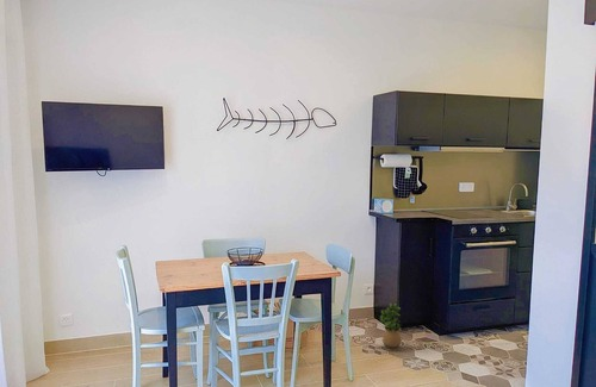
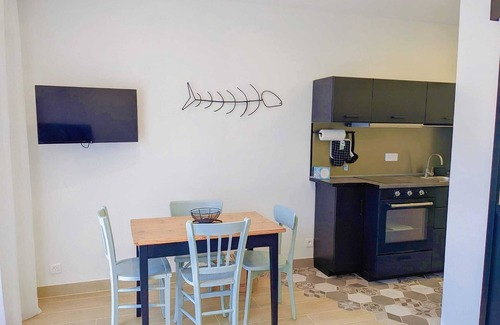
- potted plant (389, 325)
